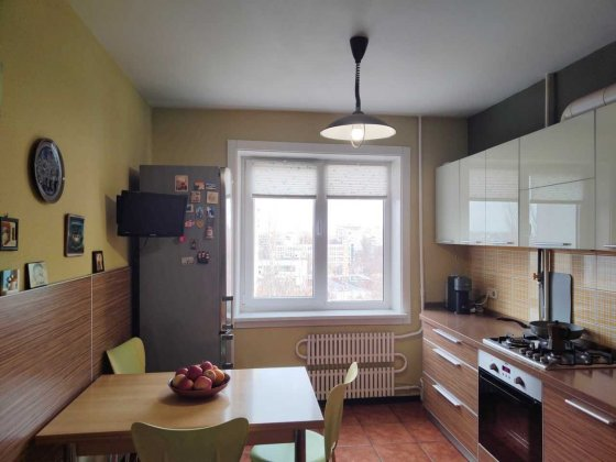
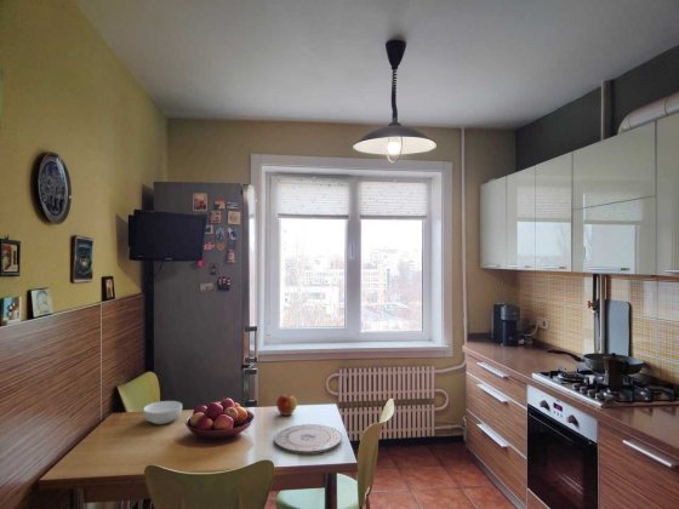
+ apple (286, 402)
+ plate (308, 437)
+ cereal bowl (162, 413)
